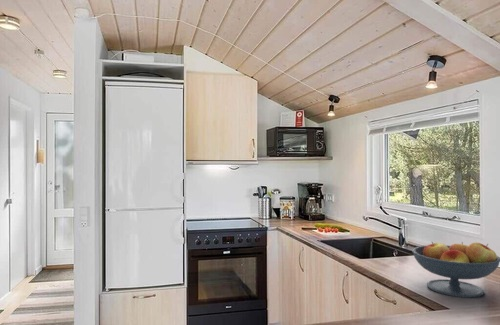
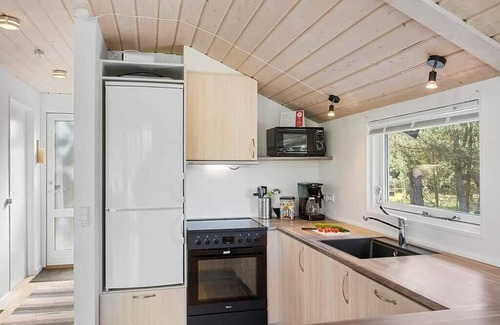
- fruit bowl (454, 264)
